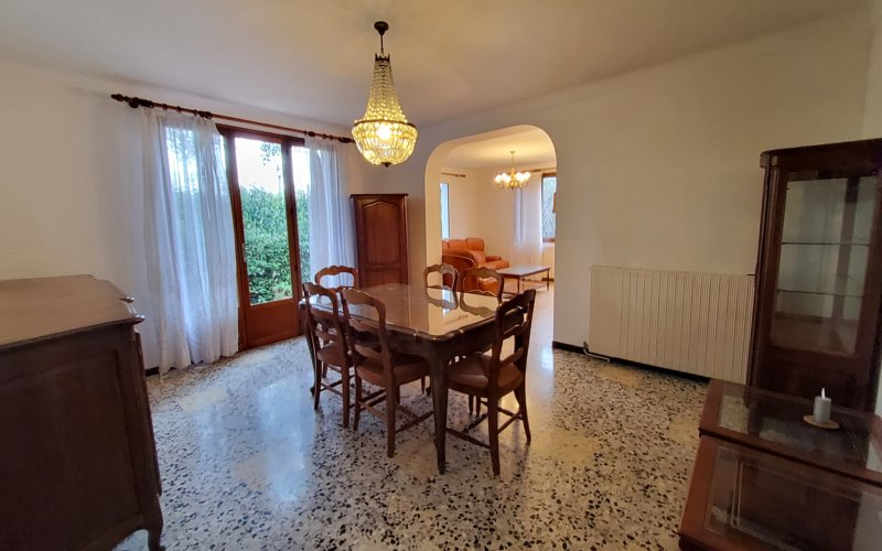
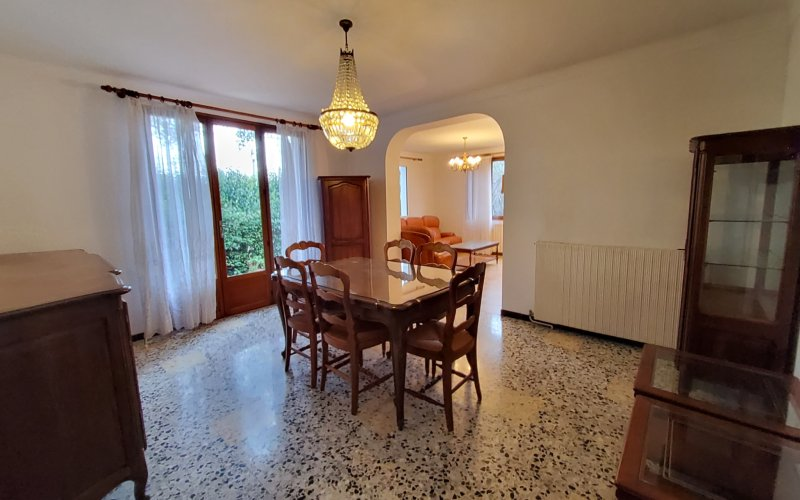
- candle (822, 404)
